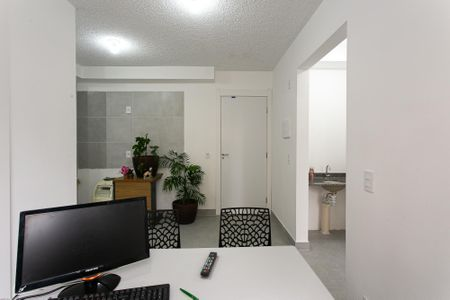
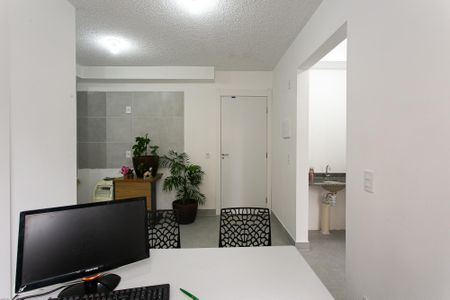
- remote control (209, 262)
